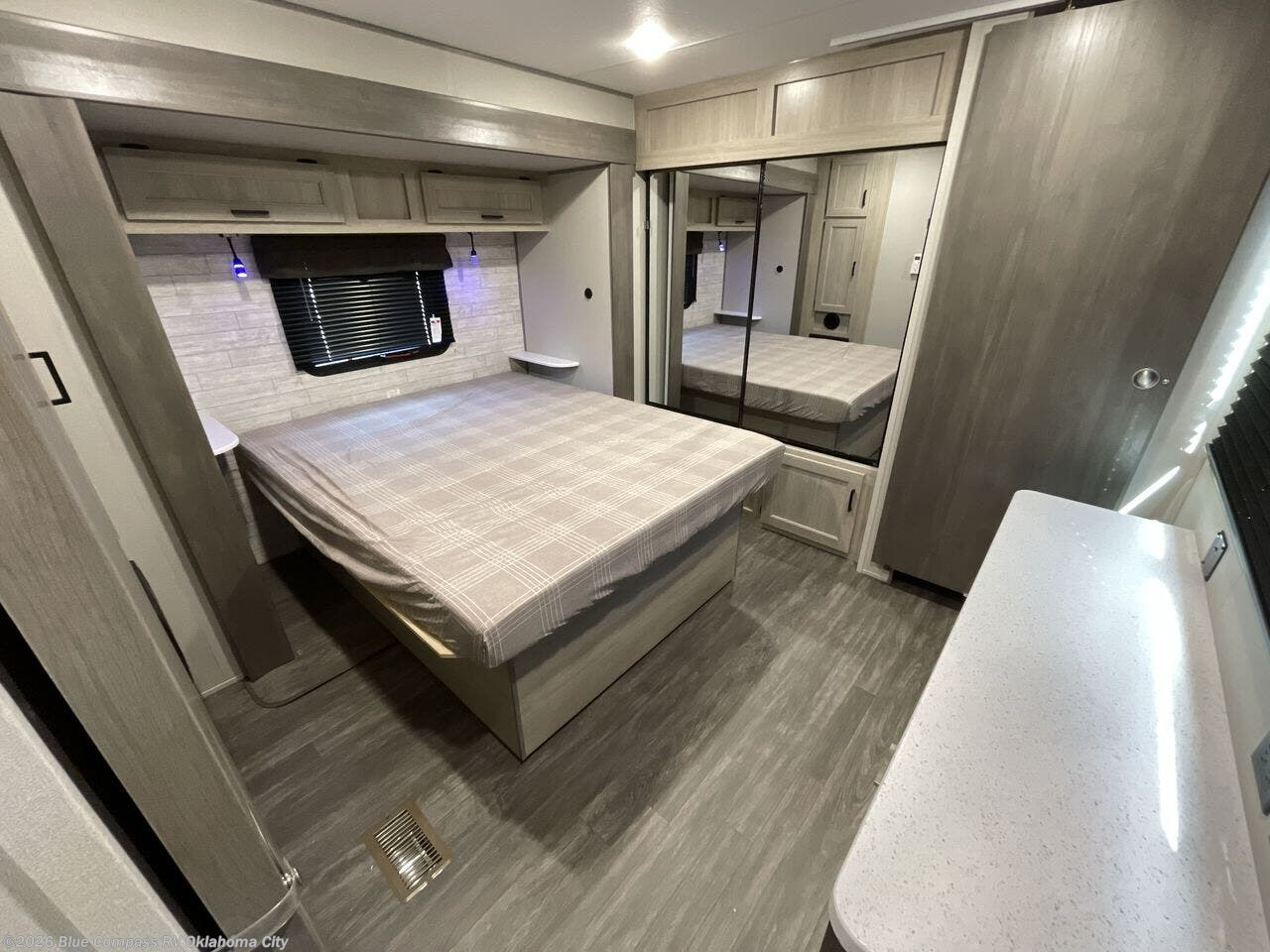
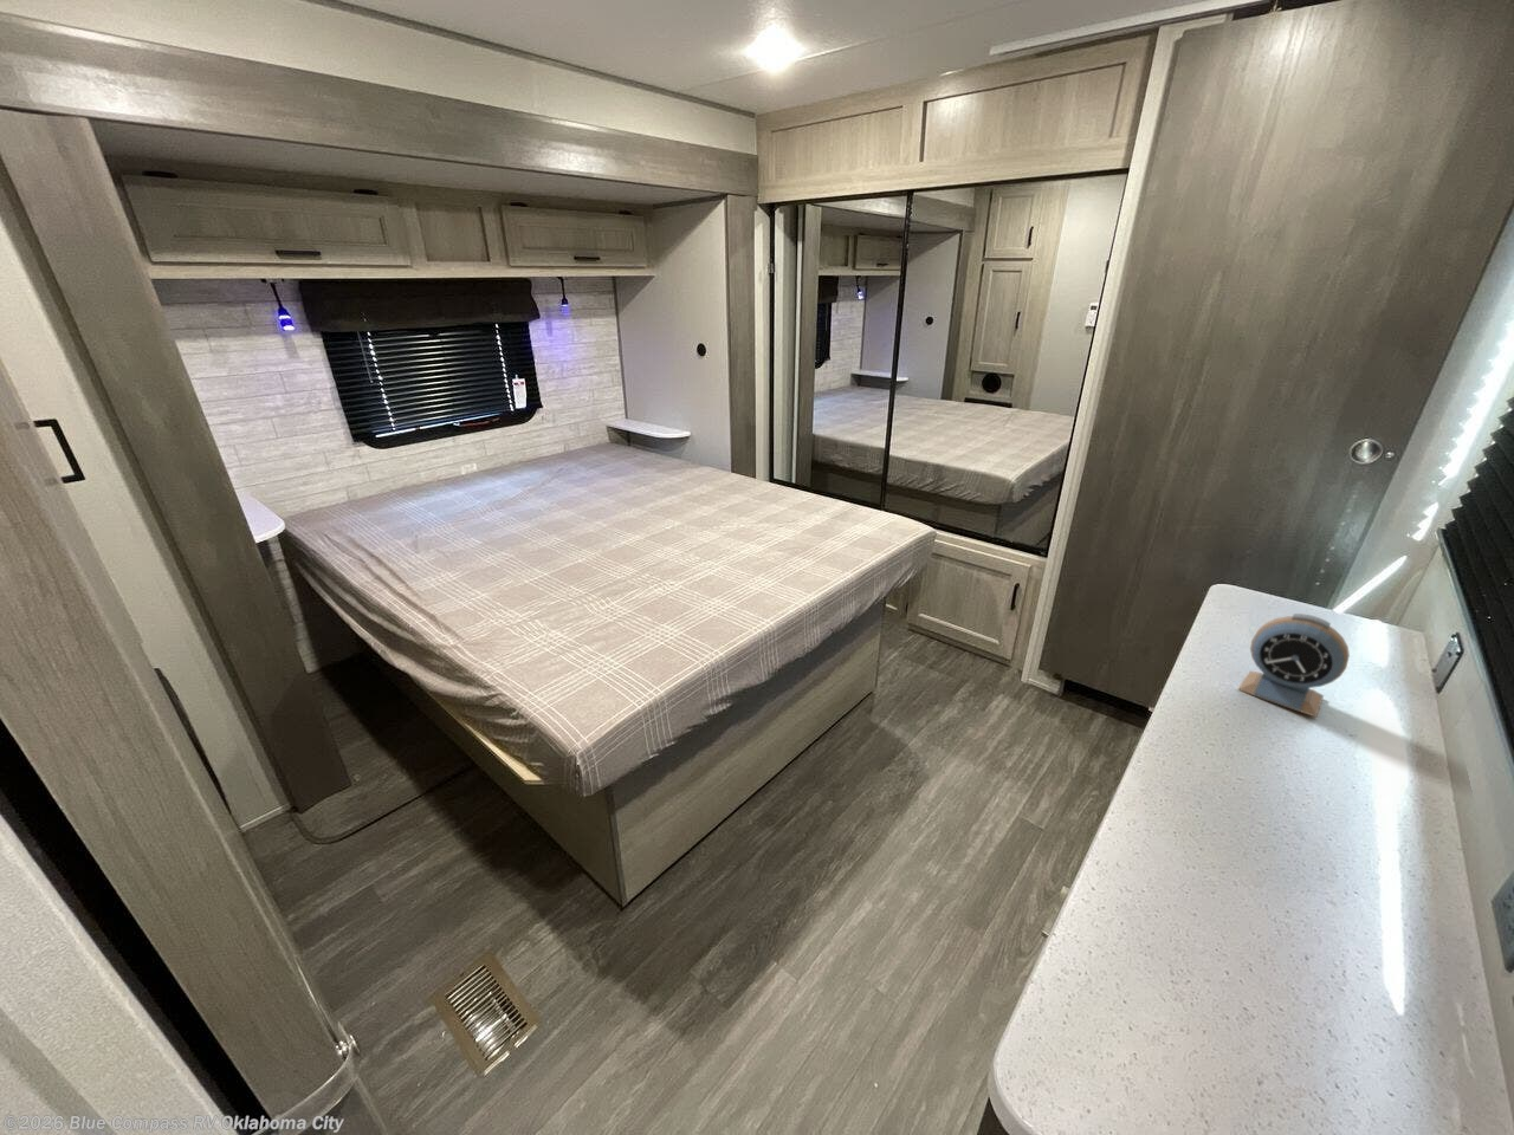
+ alarm clock (1295, 656)
